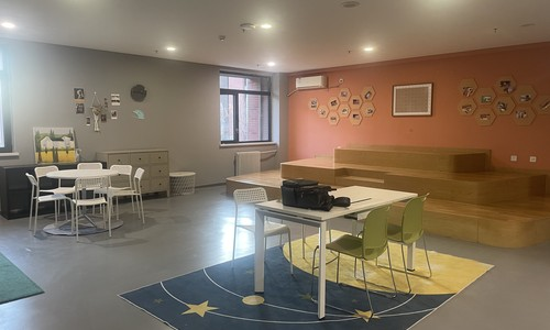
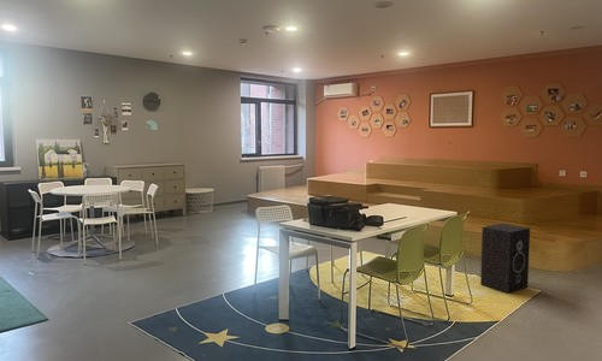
+ speaker (504, 256)
